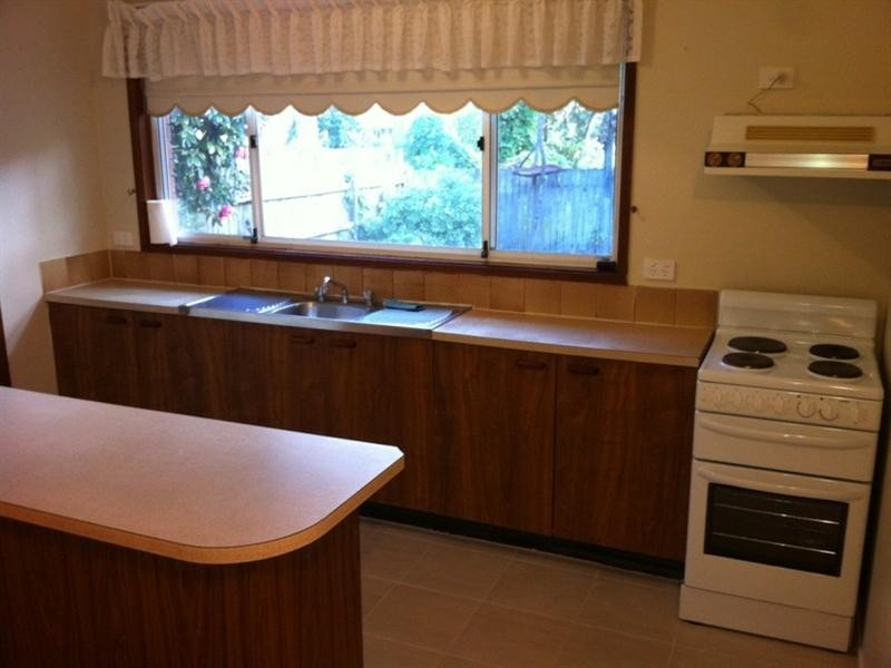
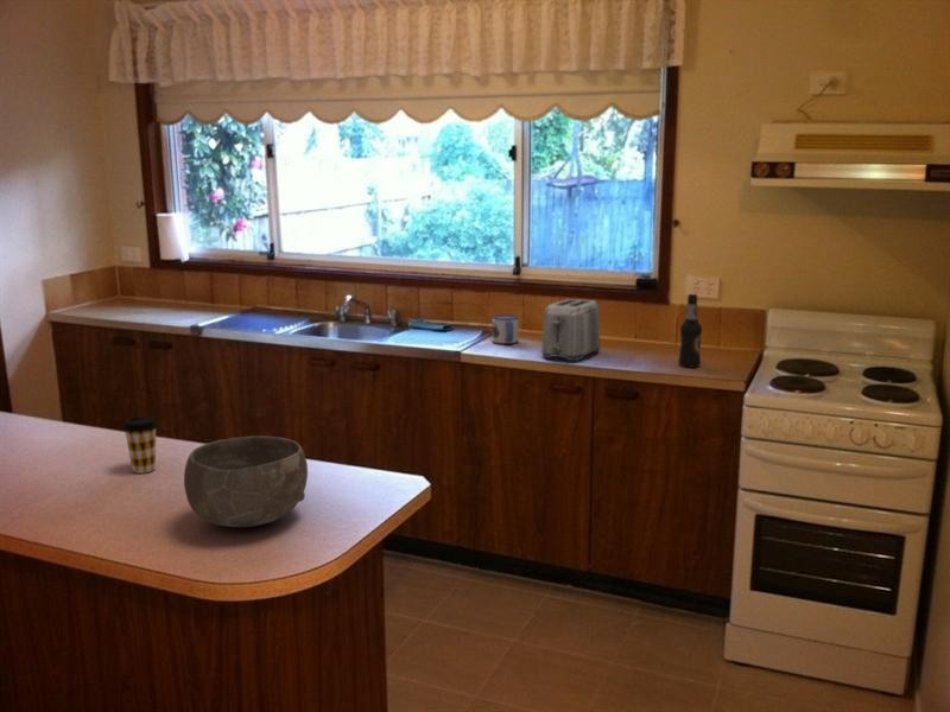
+ bottle (690, 330)
+ mug (506, 330)
+ coffee cup (141, 445)
+ bowl (247, 485)
+ toaster (572, 328)
